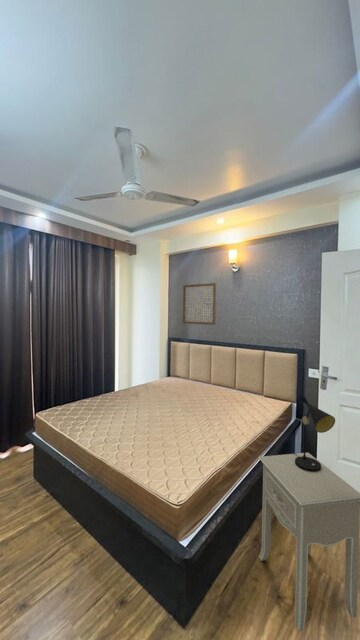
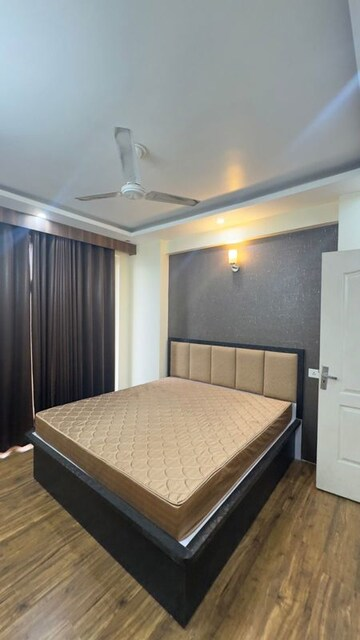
- table lamp (305, 431)
- nightstand (302, 529)
- wall art (199, 303)
